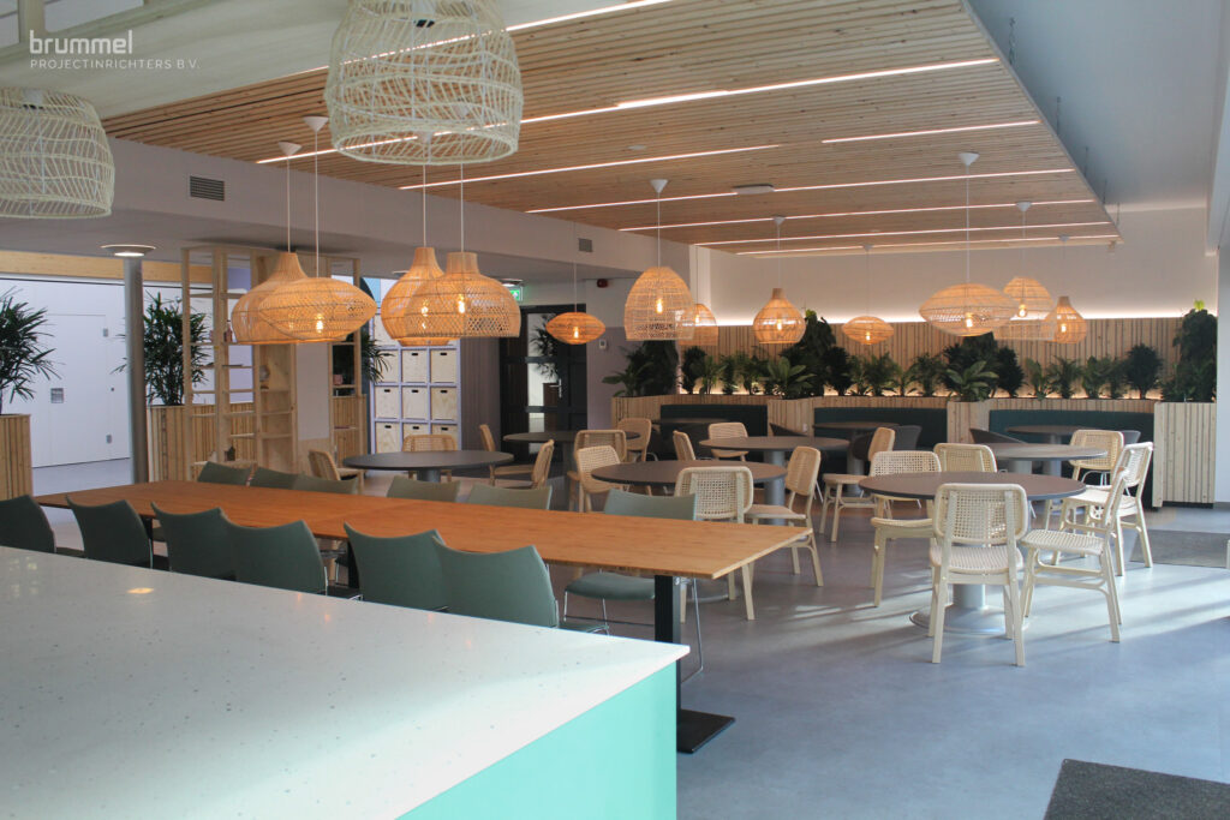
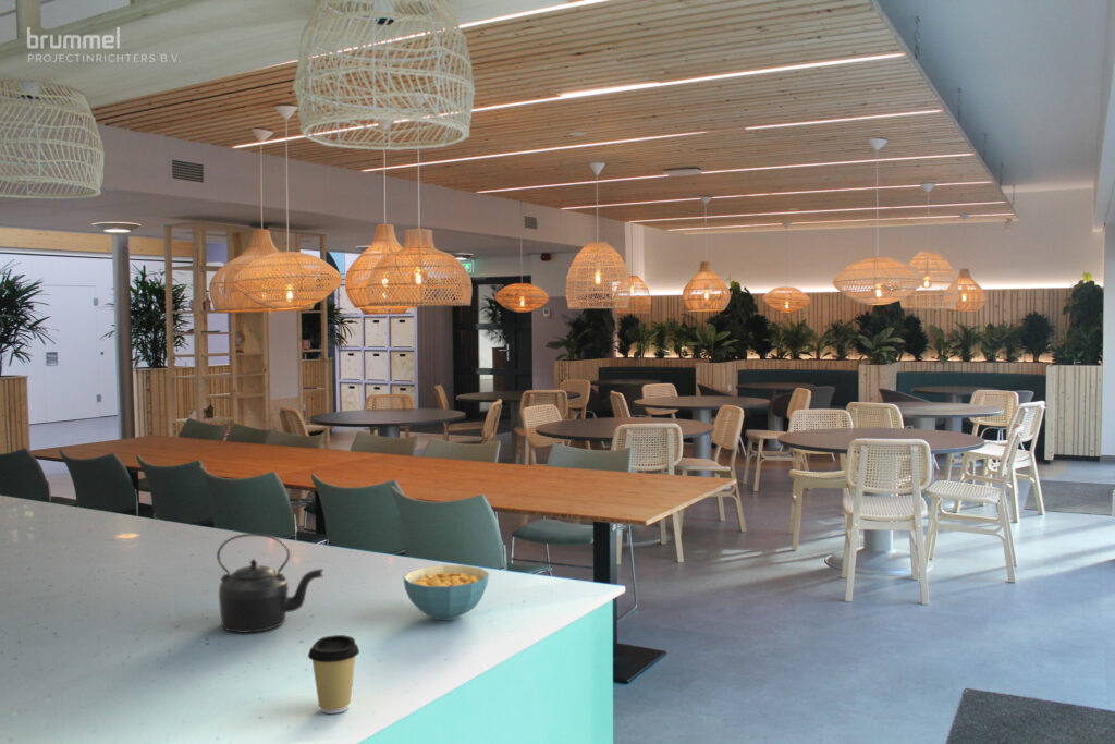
+ coffee cup (333, 674)
+ cereal bowl (446, 596)
+ kettle (270, 577)
